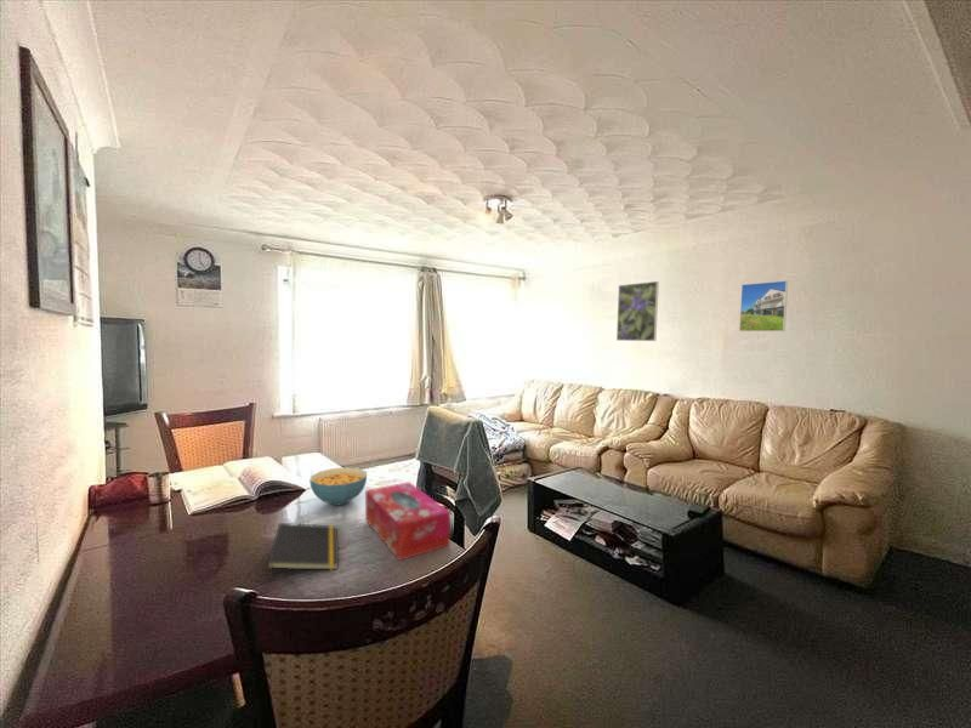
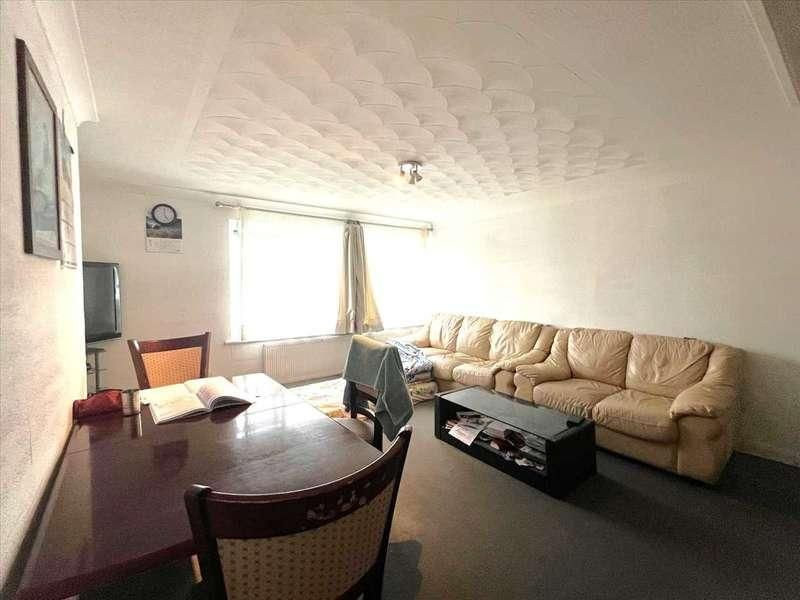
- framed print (762, 307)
- cereal bowl (339, 488)
- tissue box (404, 516)
- notepad (306, 544)
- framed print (636, 312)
